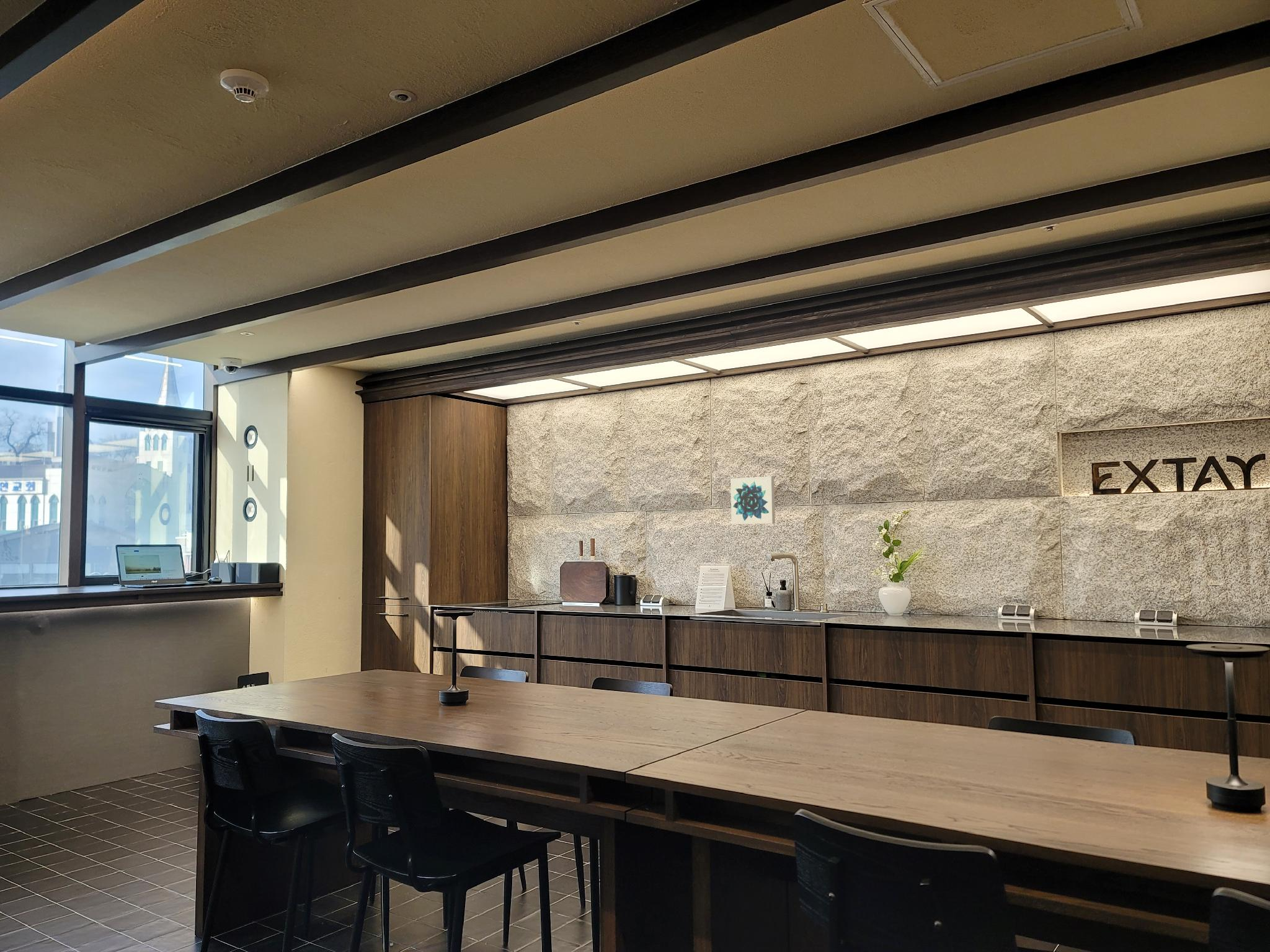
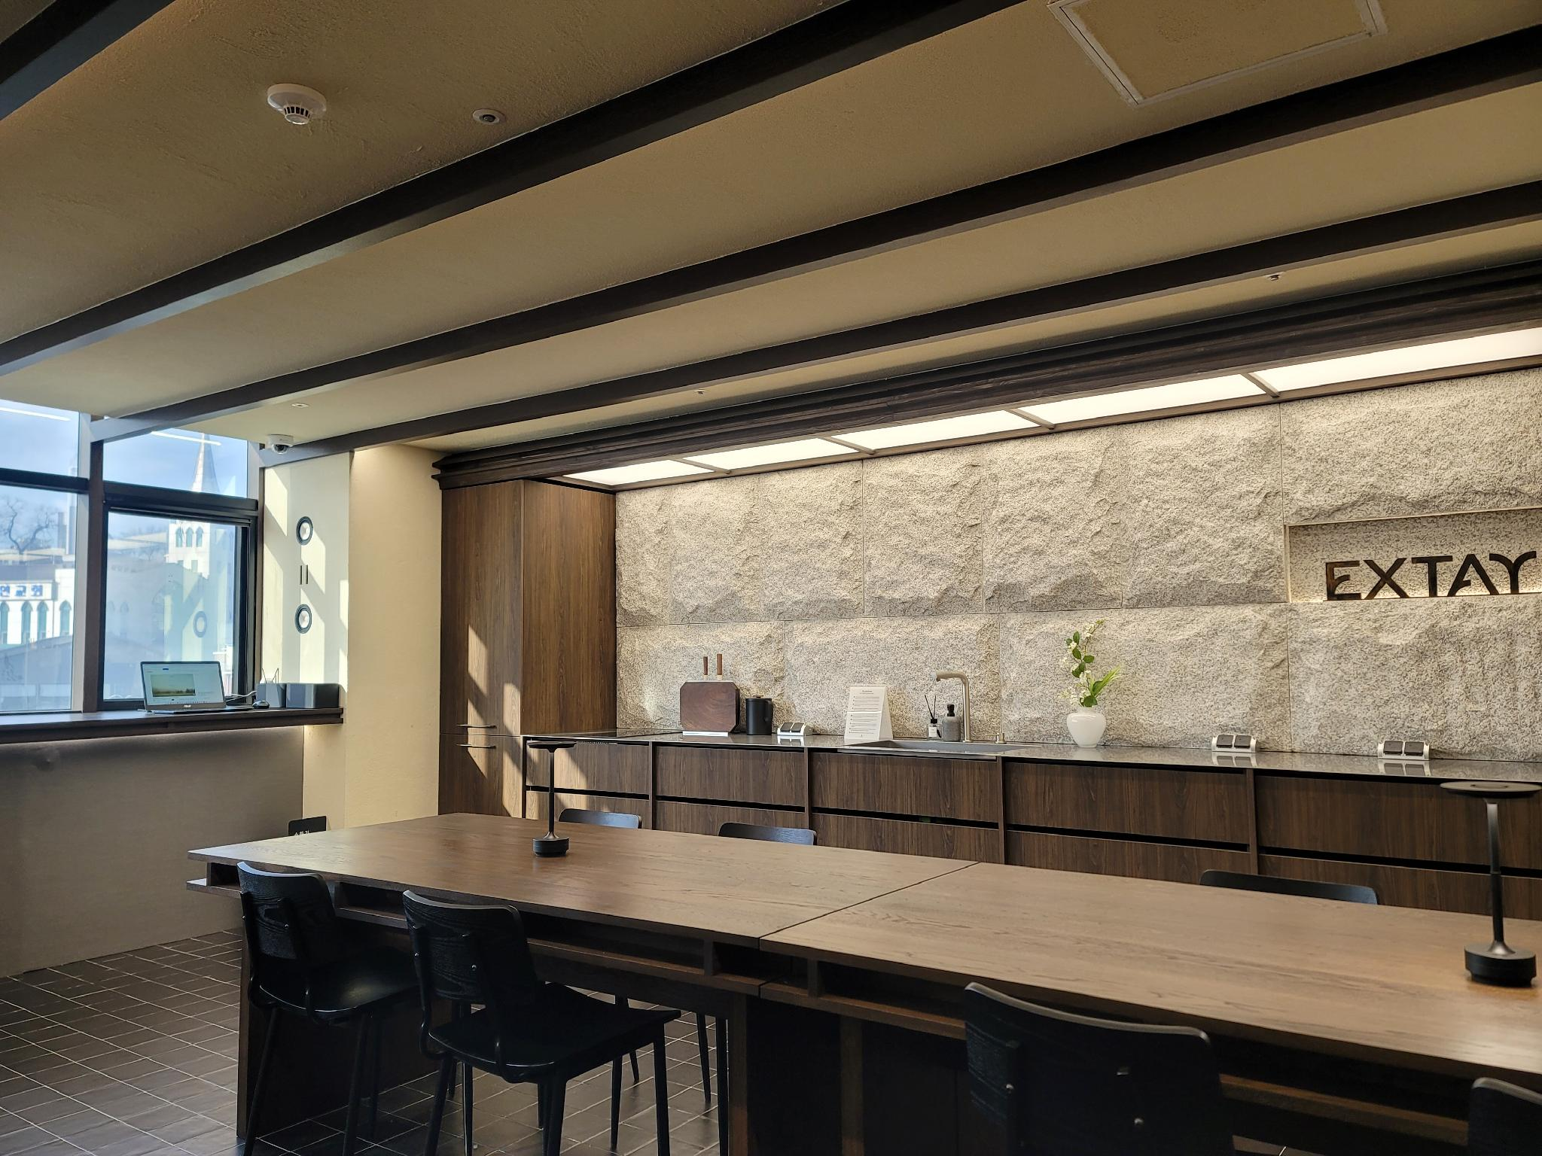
- wall art (752, 500)
